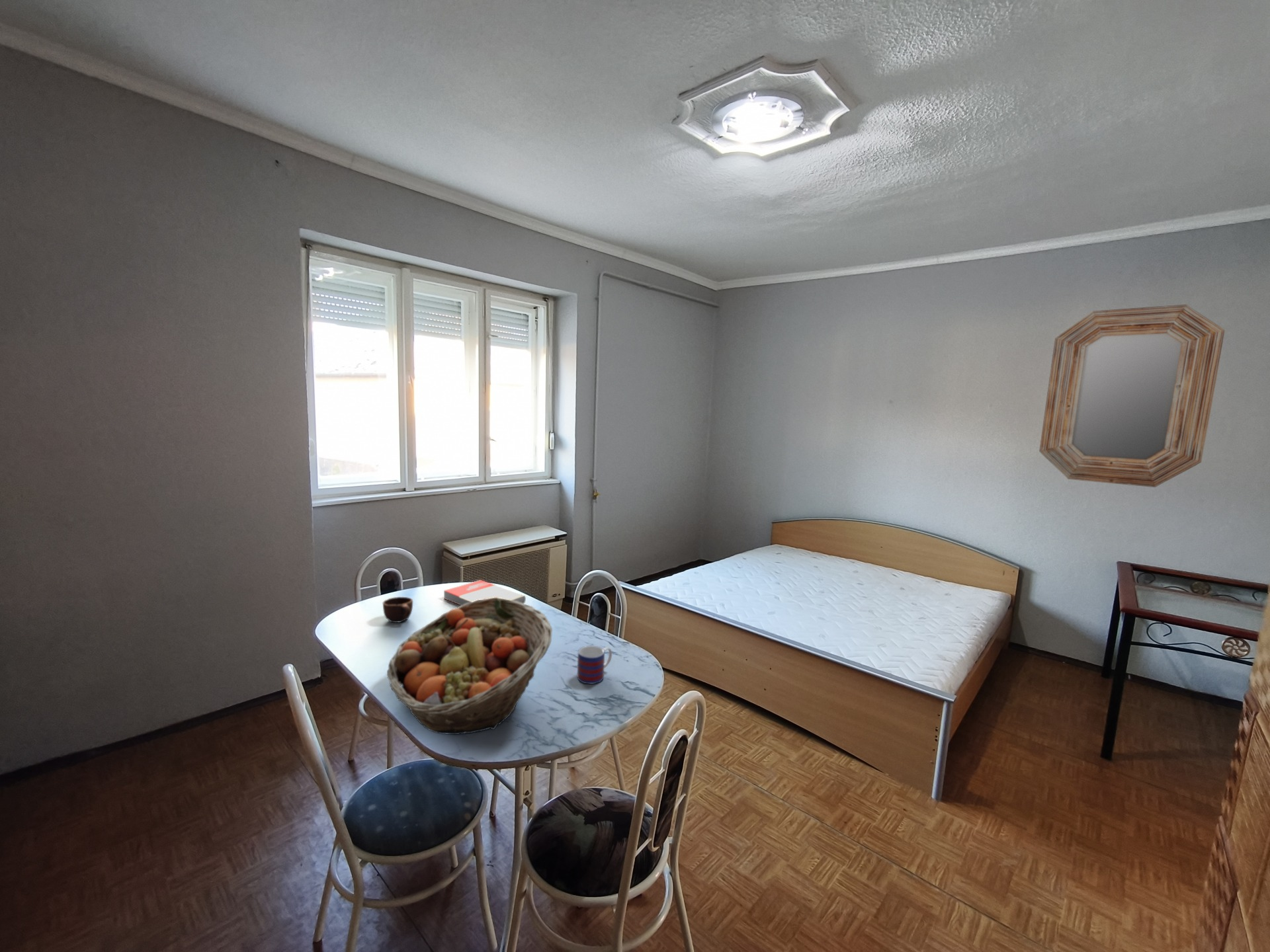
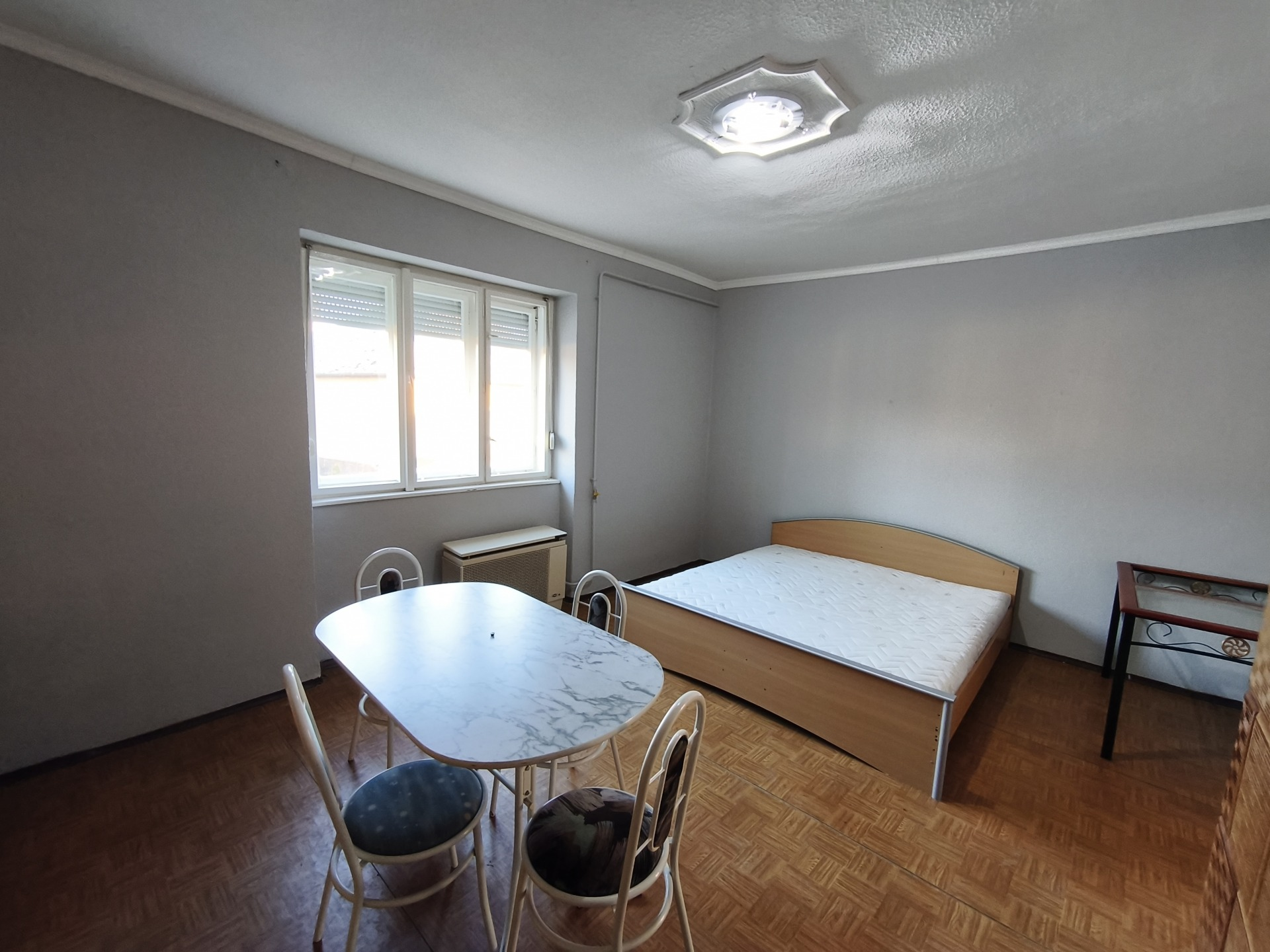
- home mirror (1123, 397)
- mug (401, 610)
- book (484, 596)
- fruit basket (471, 659)
- mug (596, 662)
